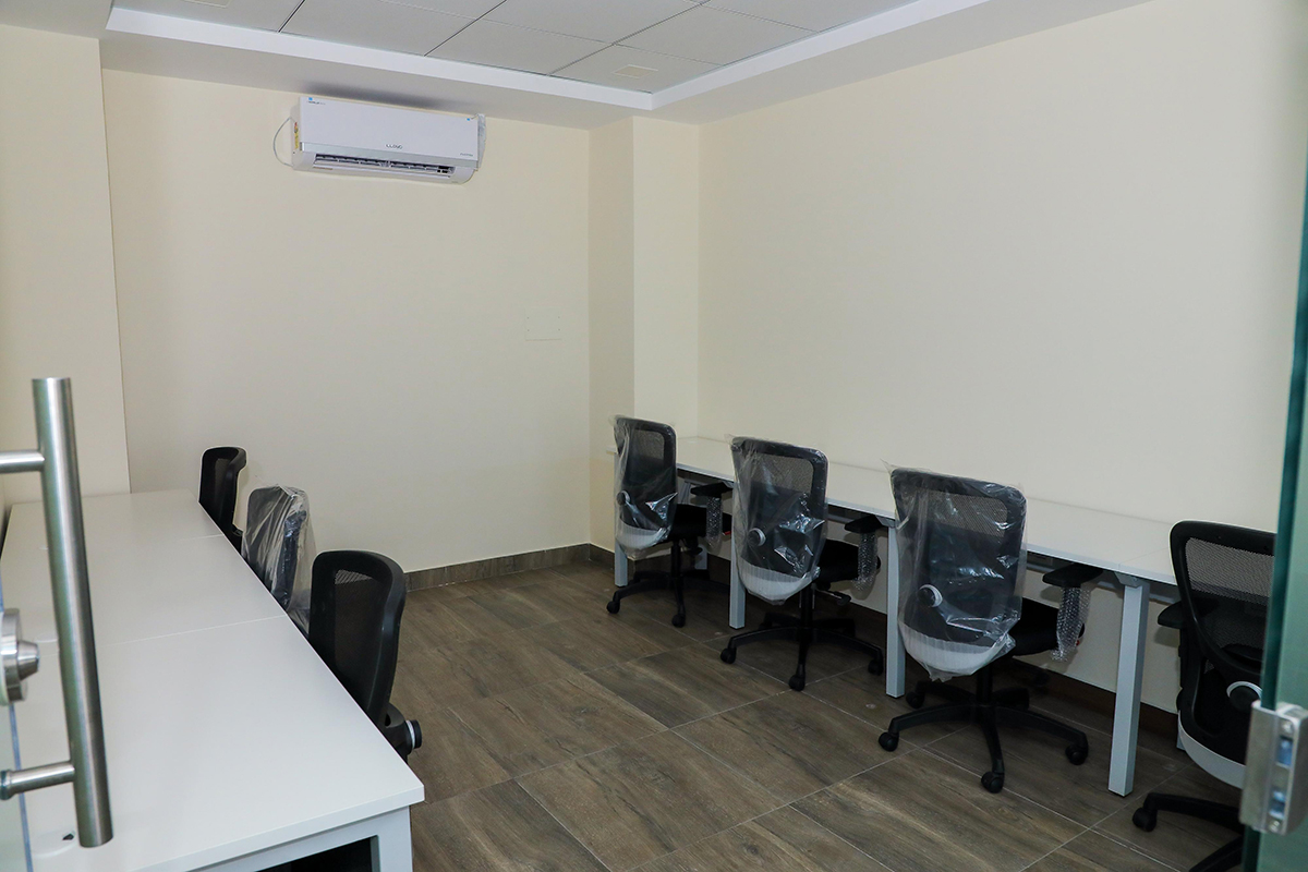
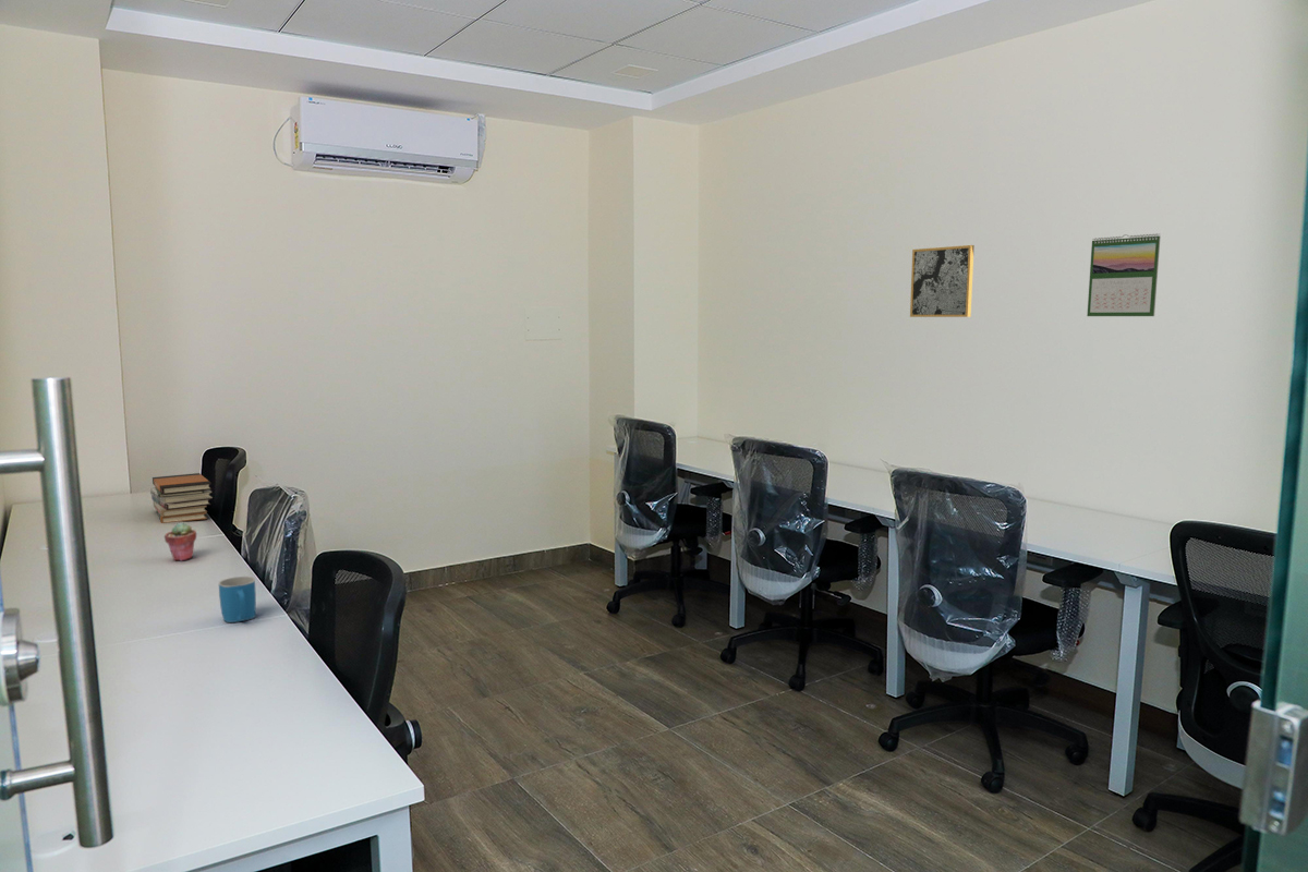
+ calendar (1122, 275)
+ mug (239, 601)
+ potted succulent (181, 540)
+ wall art (941, 282)
+ book stack (181, 497)
